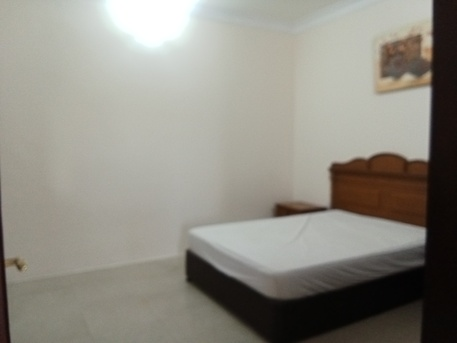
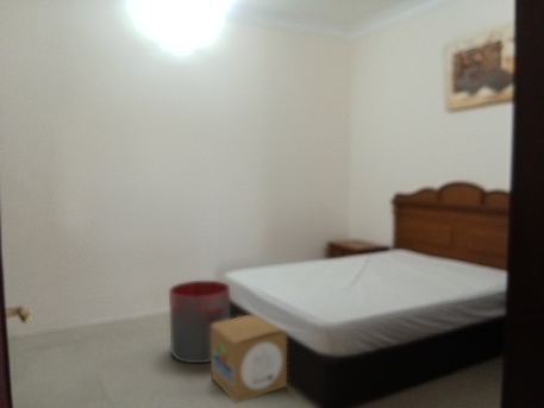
+ cardboard box (248, 353)
+ trash can (200, 319)
